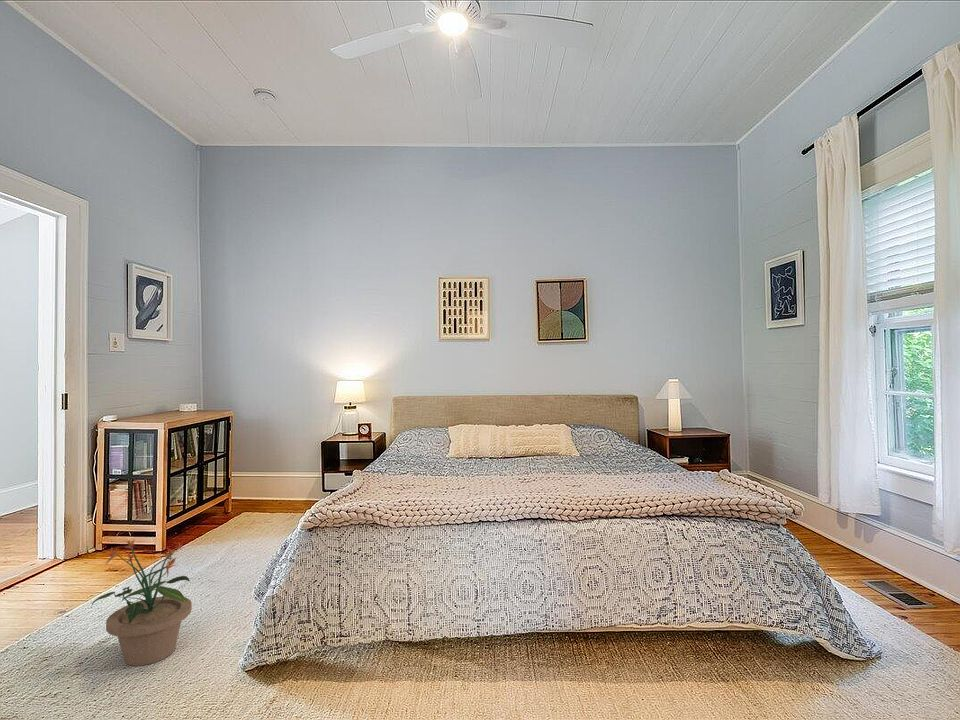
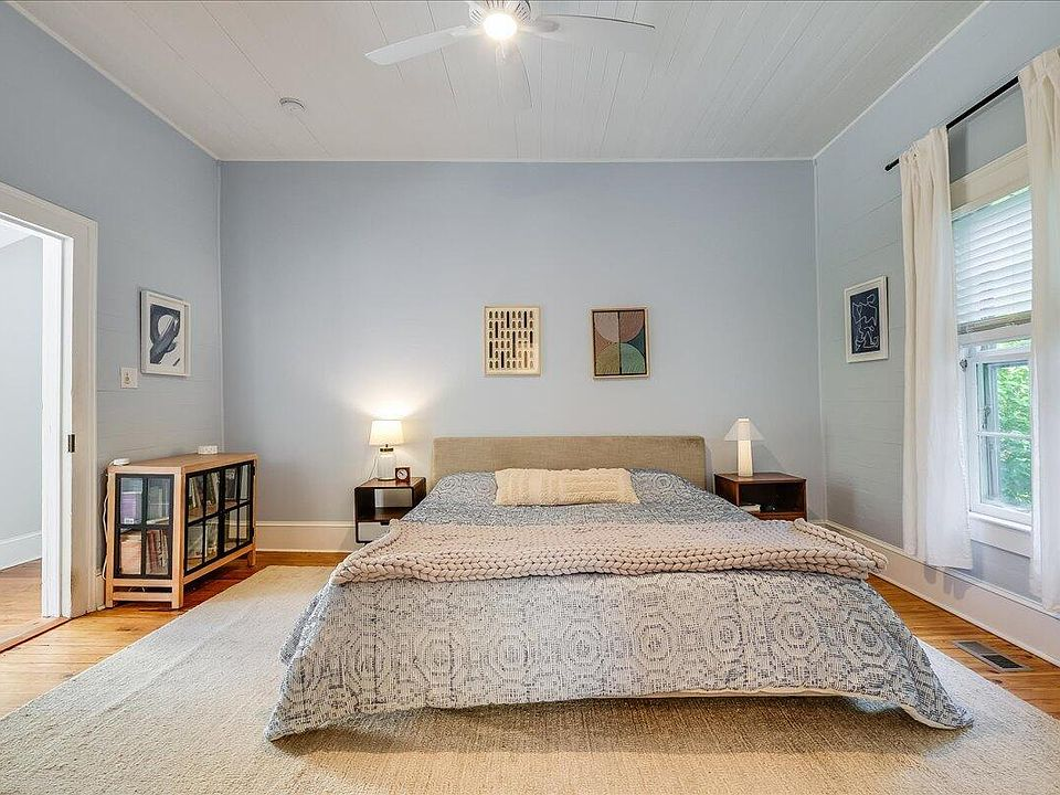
- potted plant (145, 598)
